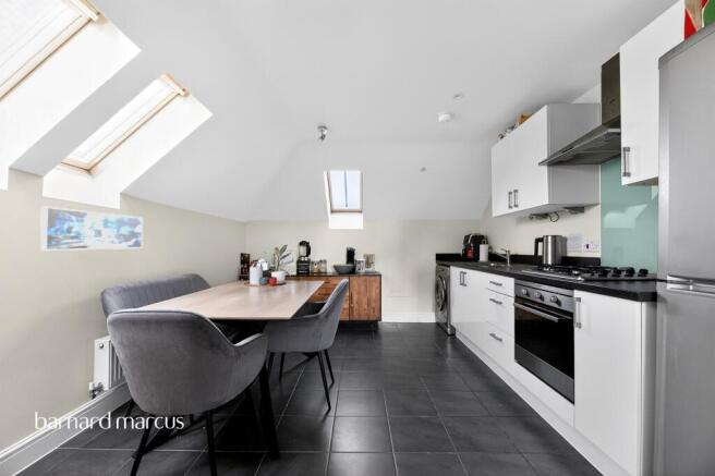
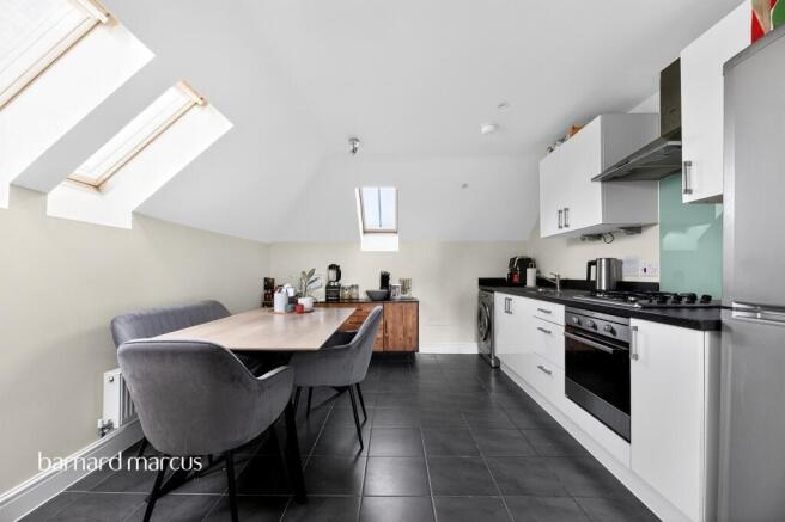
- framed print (100, 231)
